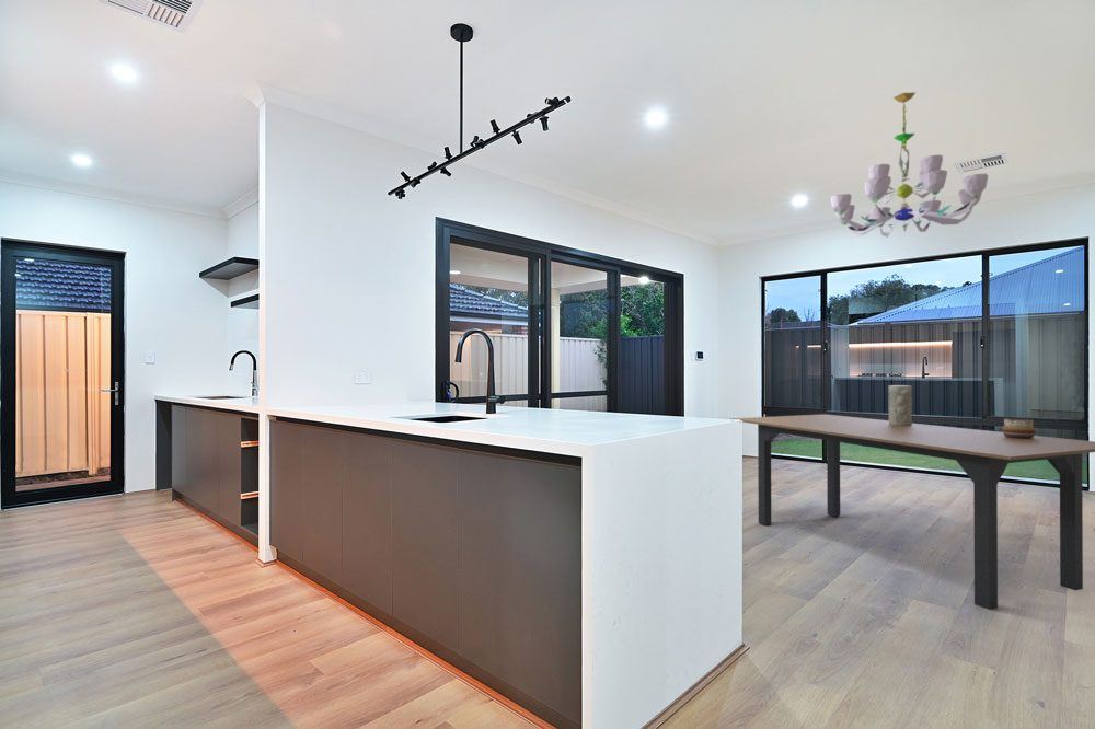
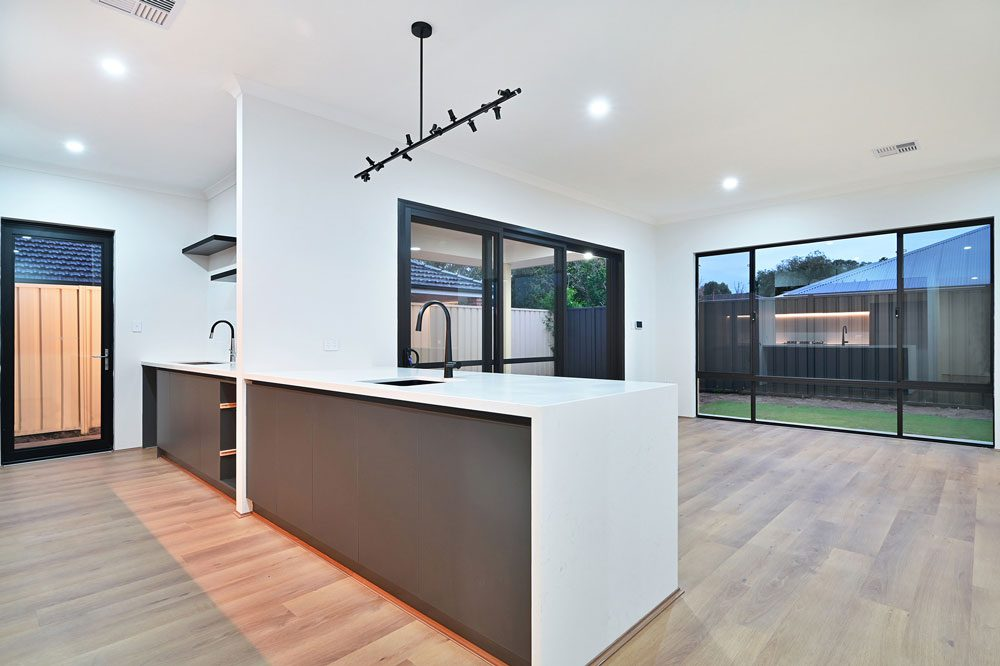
- decorative vase (900, 404)
- dining table (899, 451)
- decorative bowl (1018, 428)
- chandelier (904, 163)
